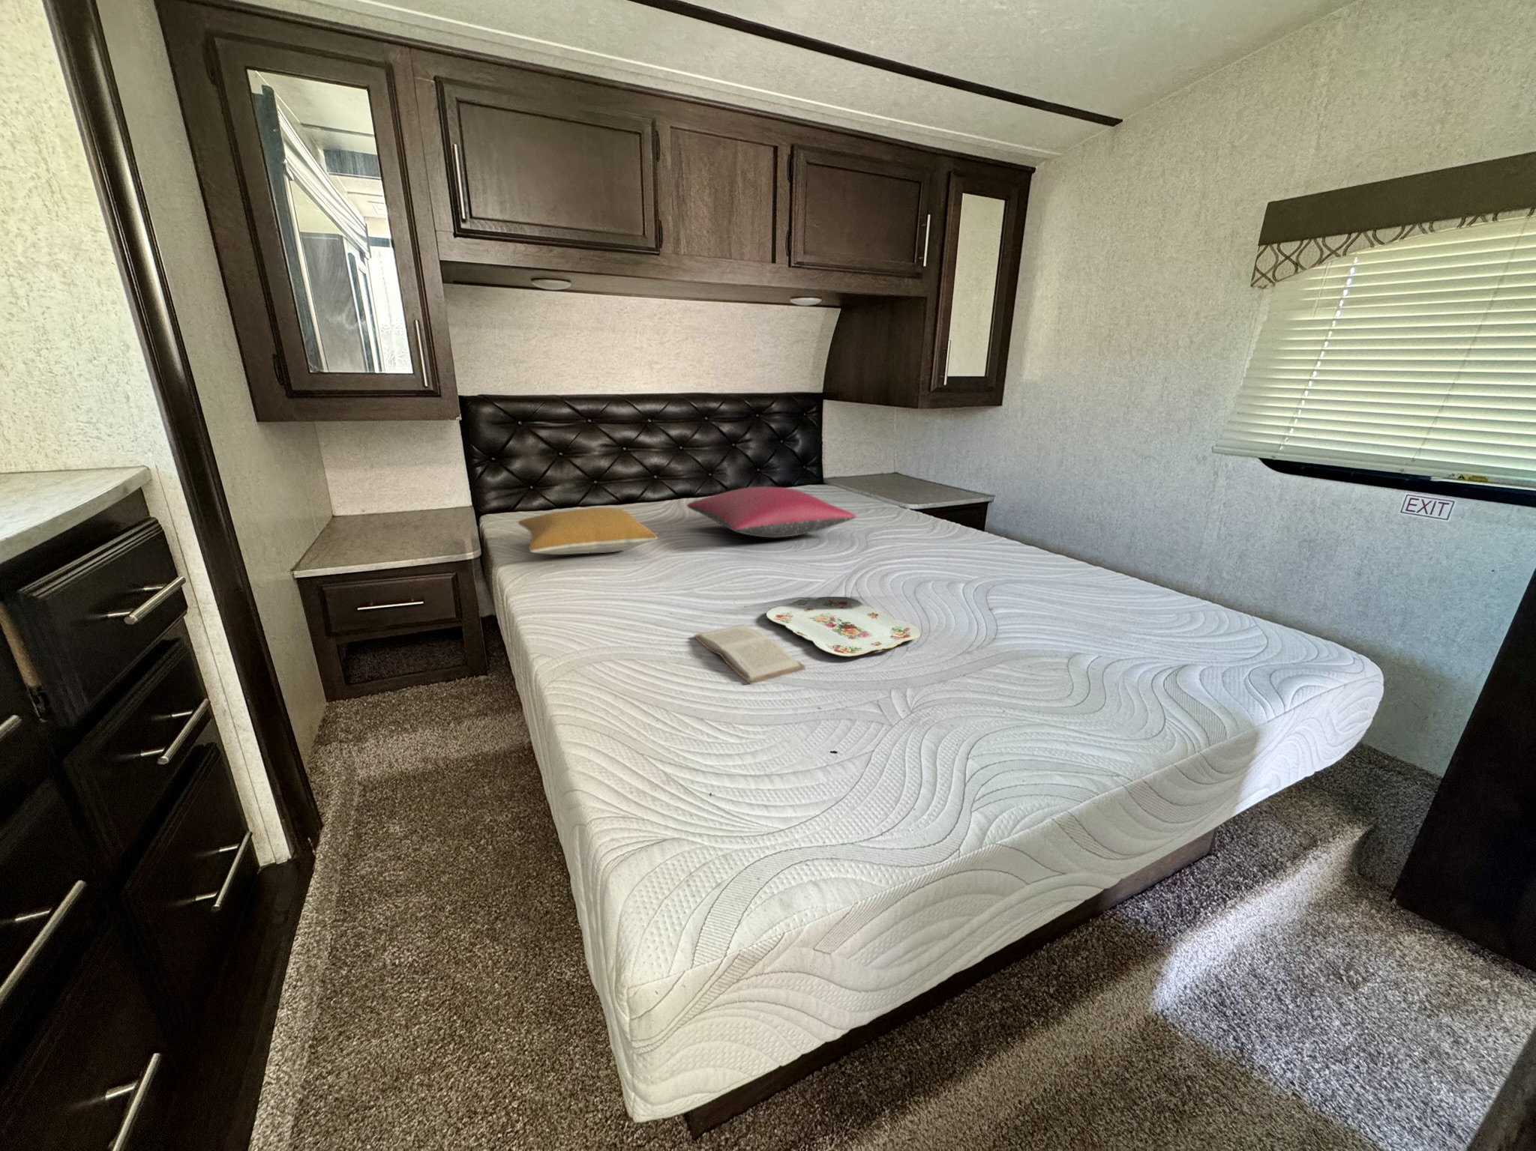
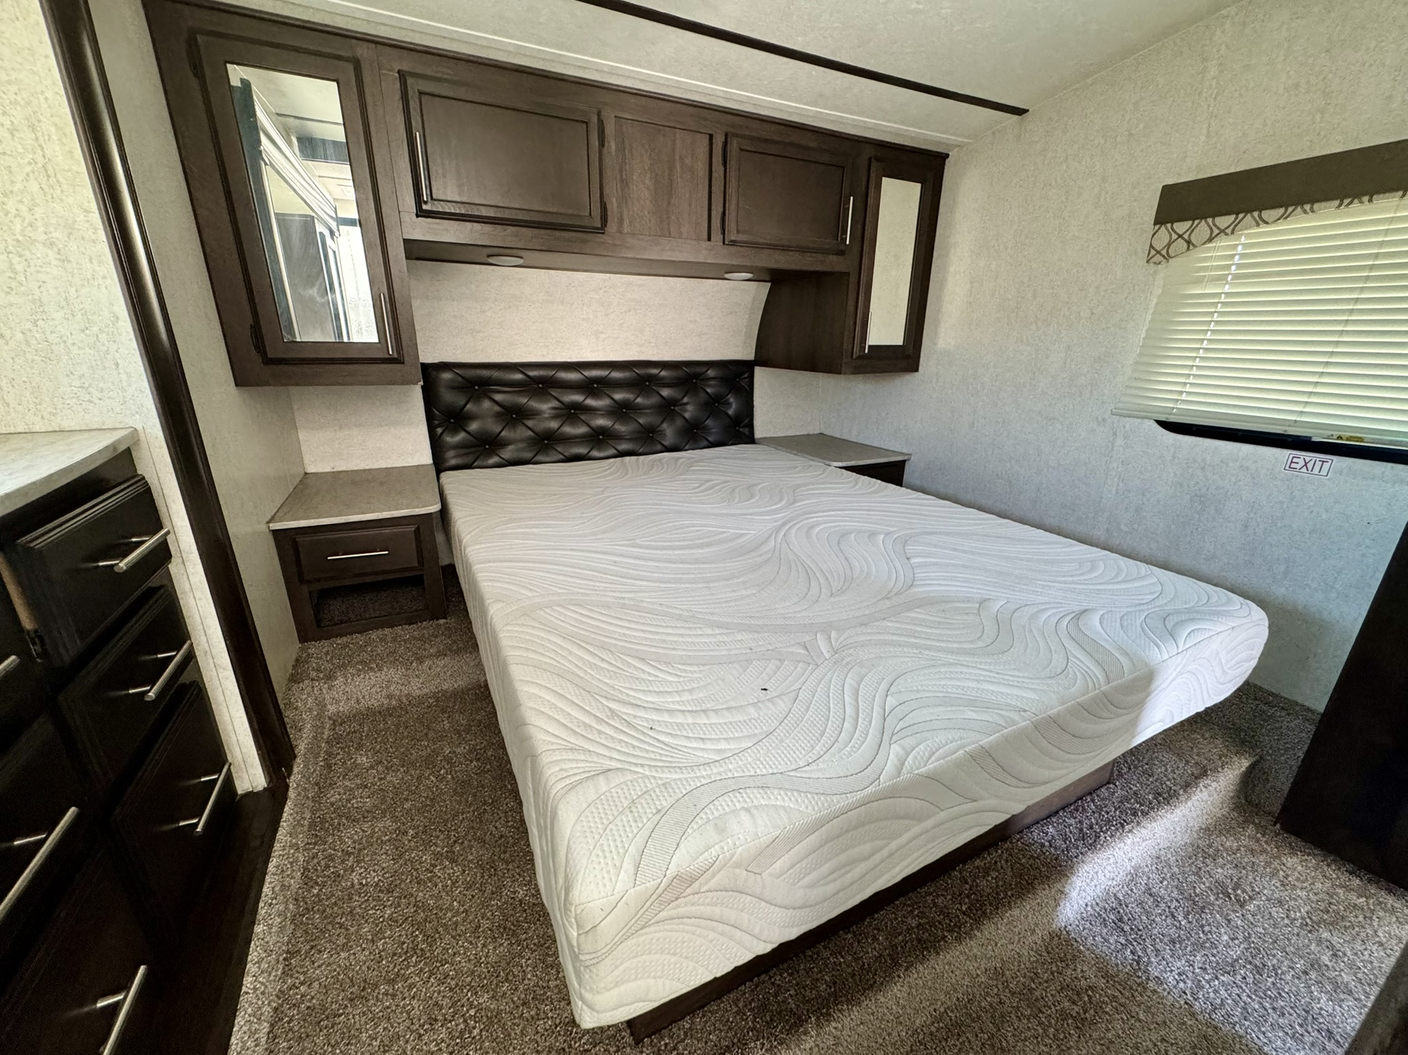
- serving tray (841, 624)
- pillow (584, 531)
- book (746, 648)
- pillow (768, 510)
